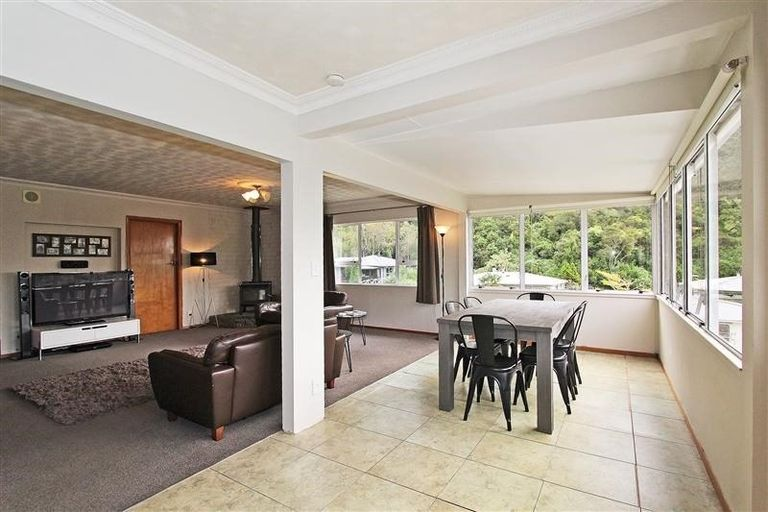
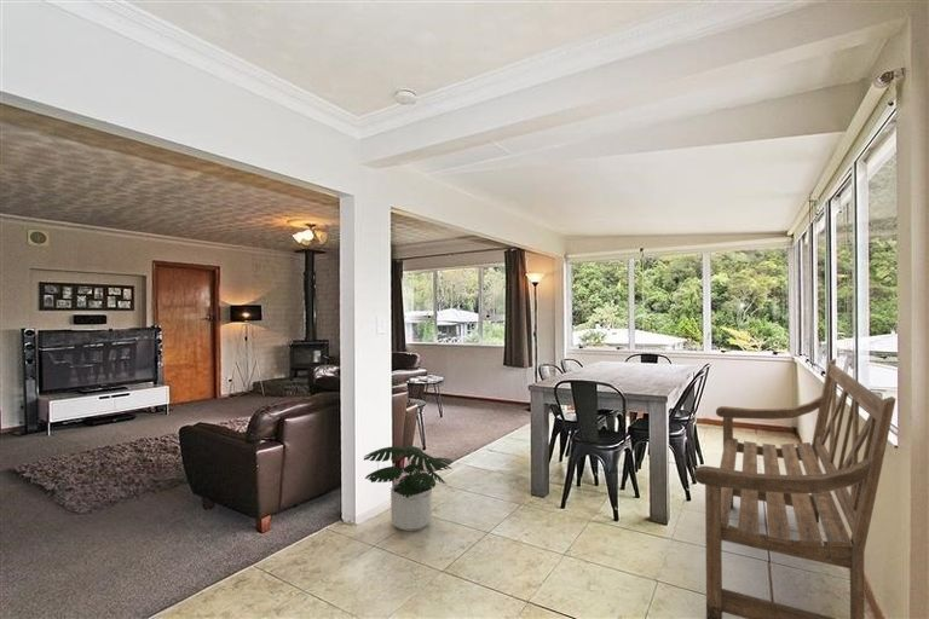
+ potted plant (414, 485)
+ bench (778, 465)
